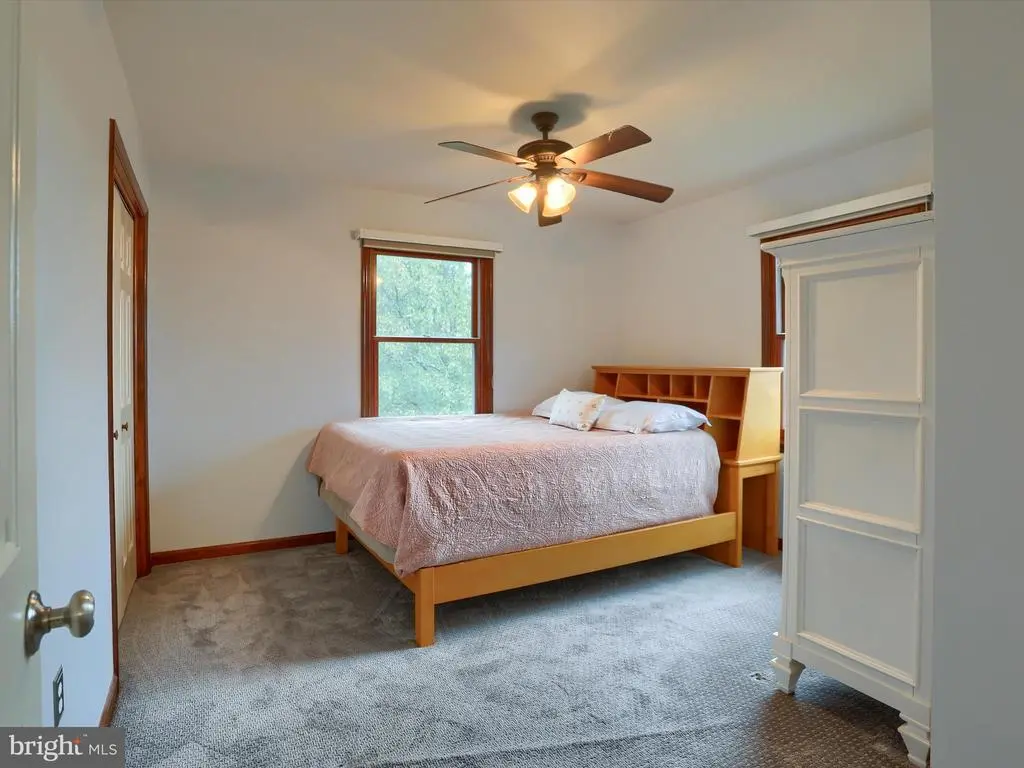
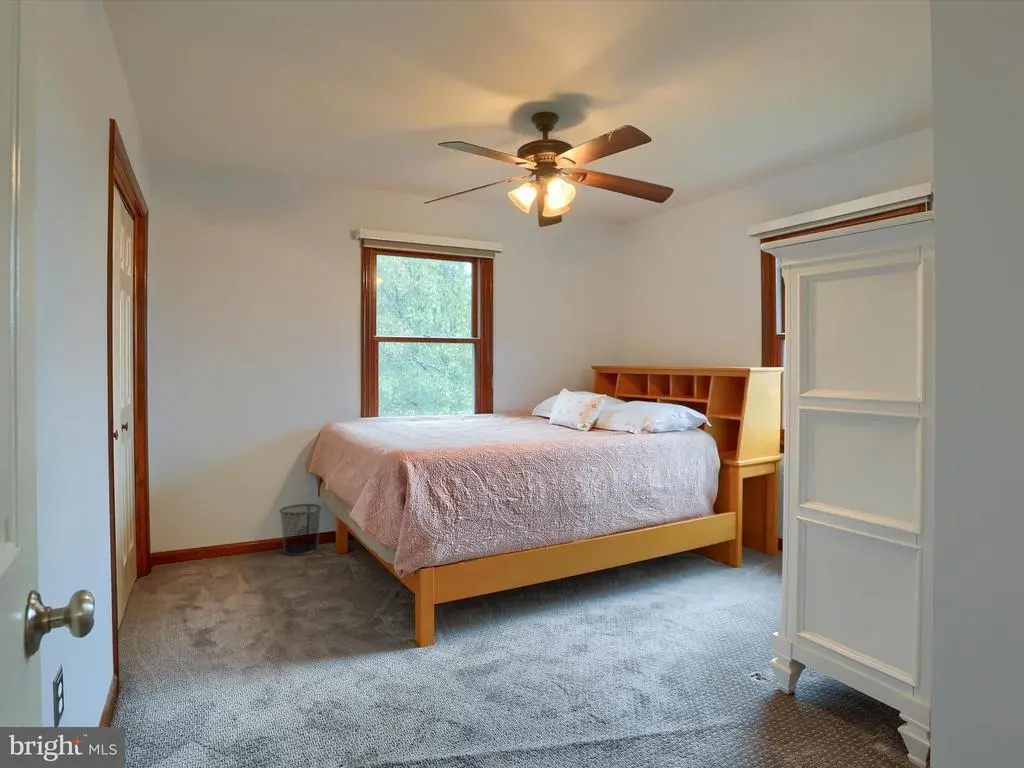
+ waste bin (300, 529)
